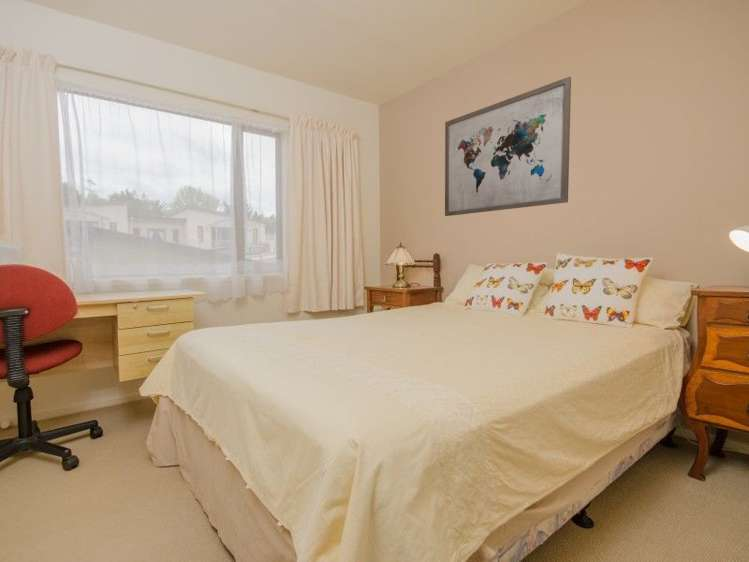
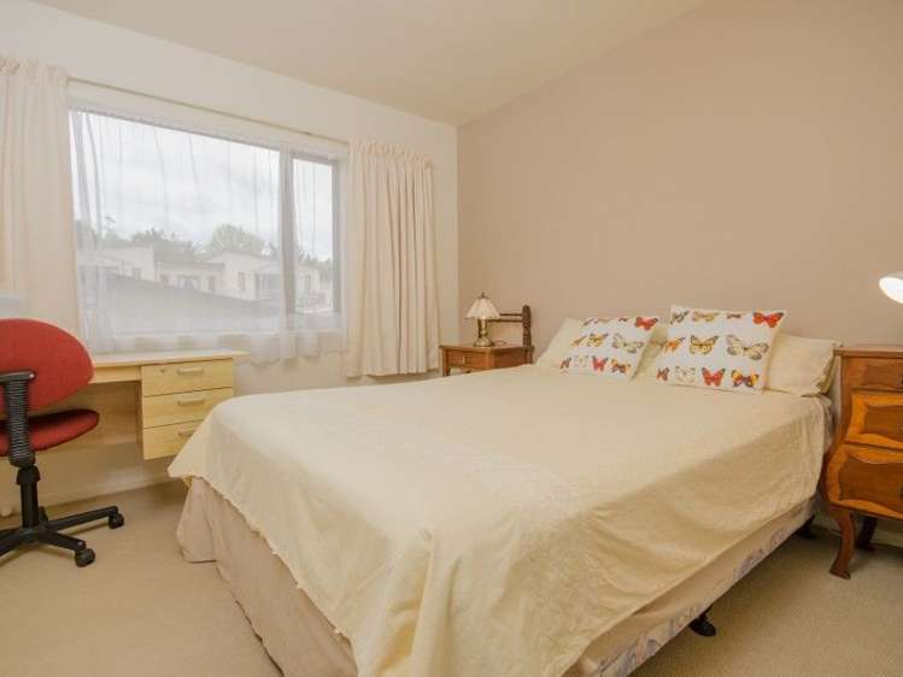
- wall art (498, 156)
